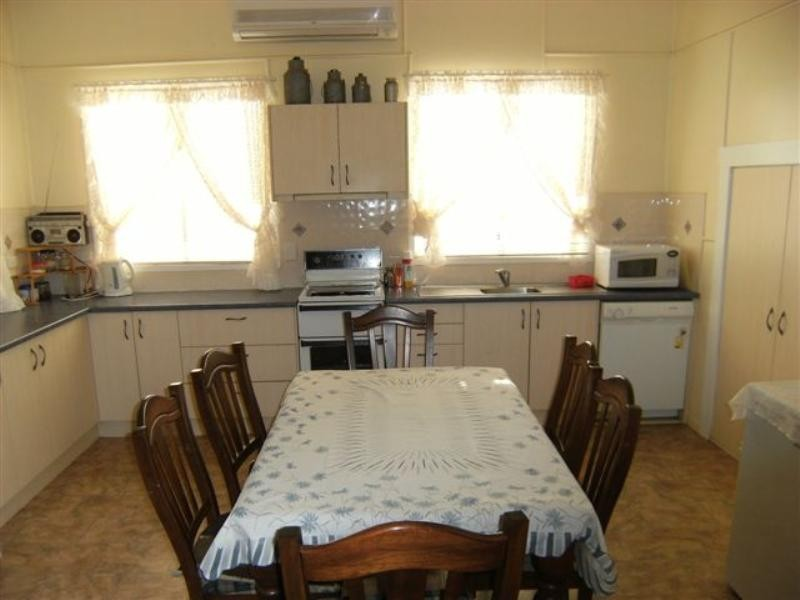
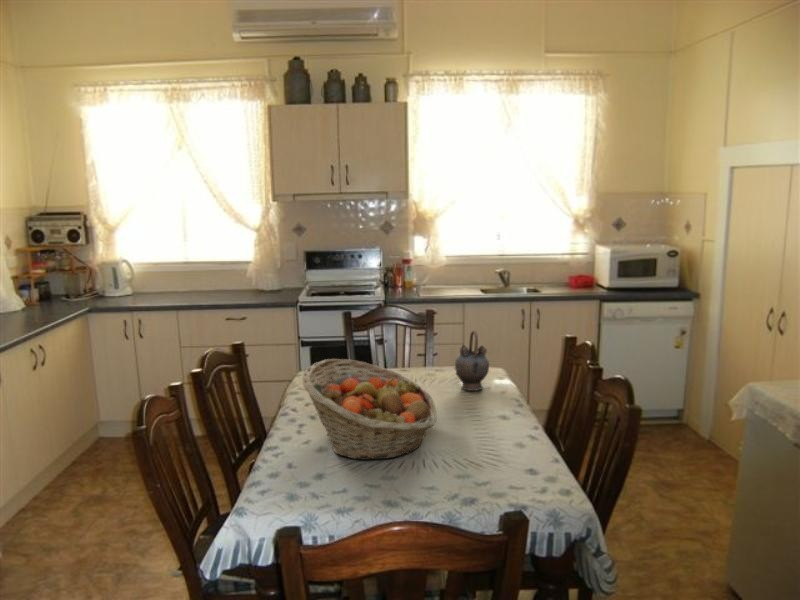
+ fruit basket (370, 403)
+ teapot (472, 360)
